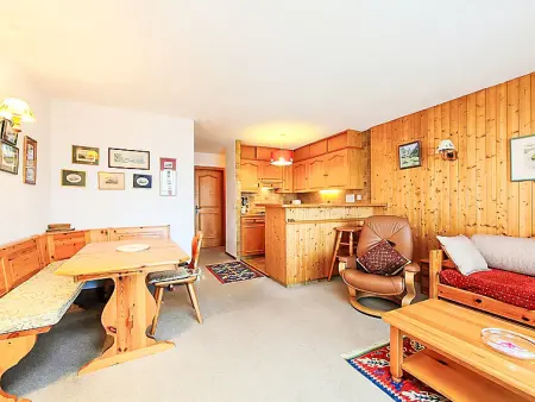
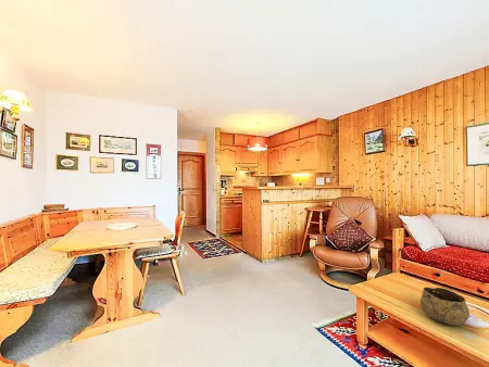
+ decorative bowl (443, 306)
